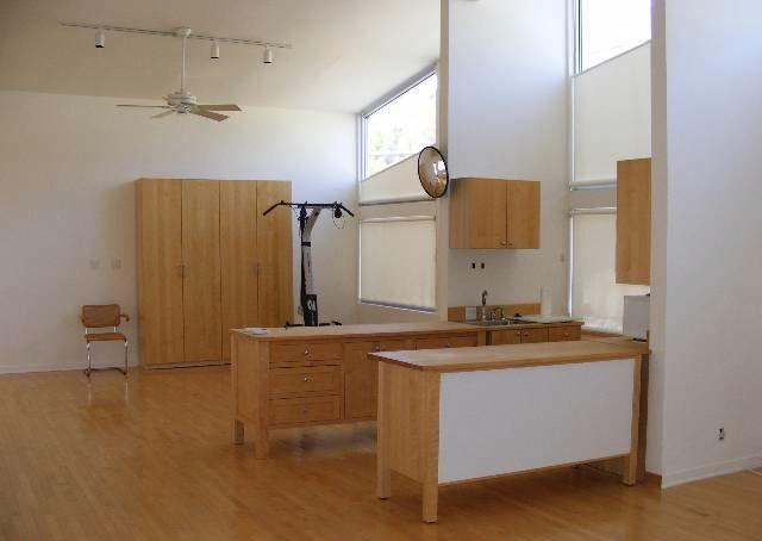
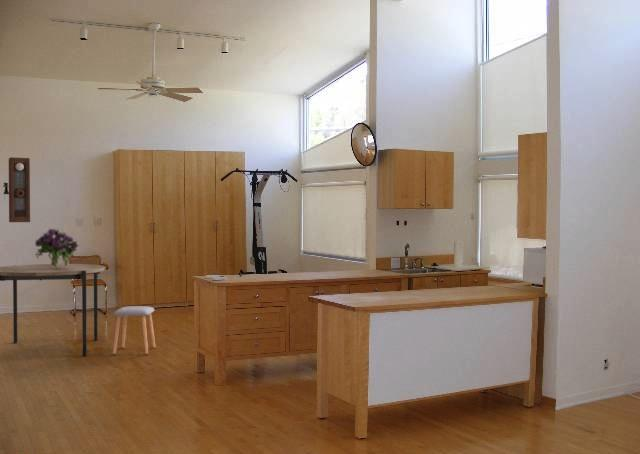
+ dining table (48, 279)
+ stool (125, 329)
+ pendulum clock (16, 190)
+ bouquet (54, 248)
